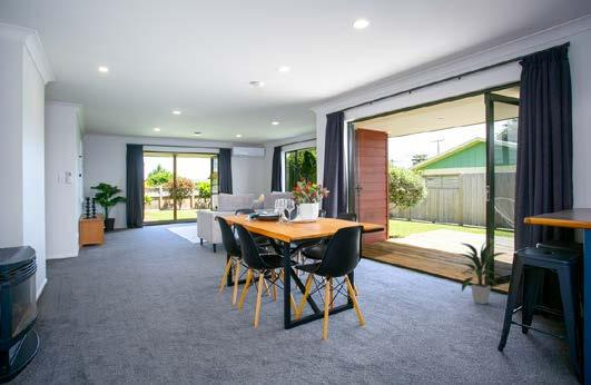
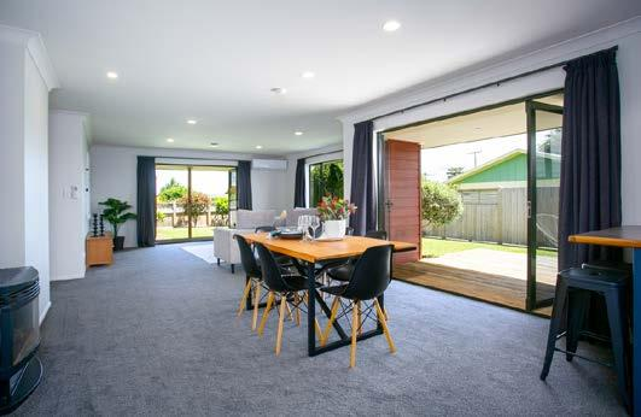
- indoor plant (477, 270)
